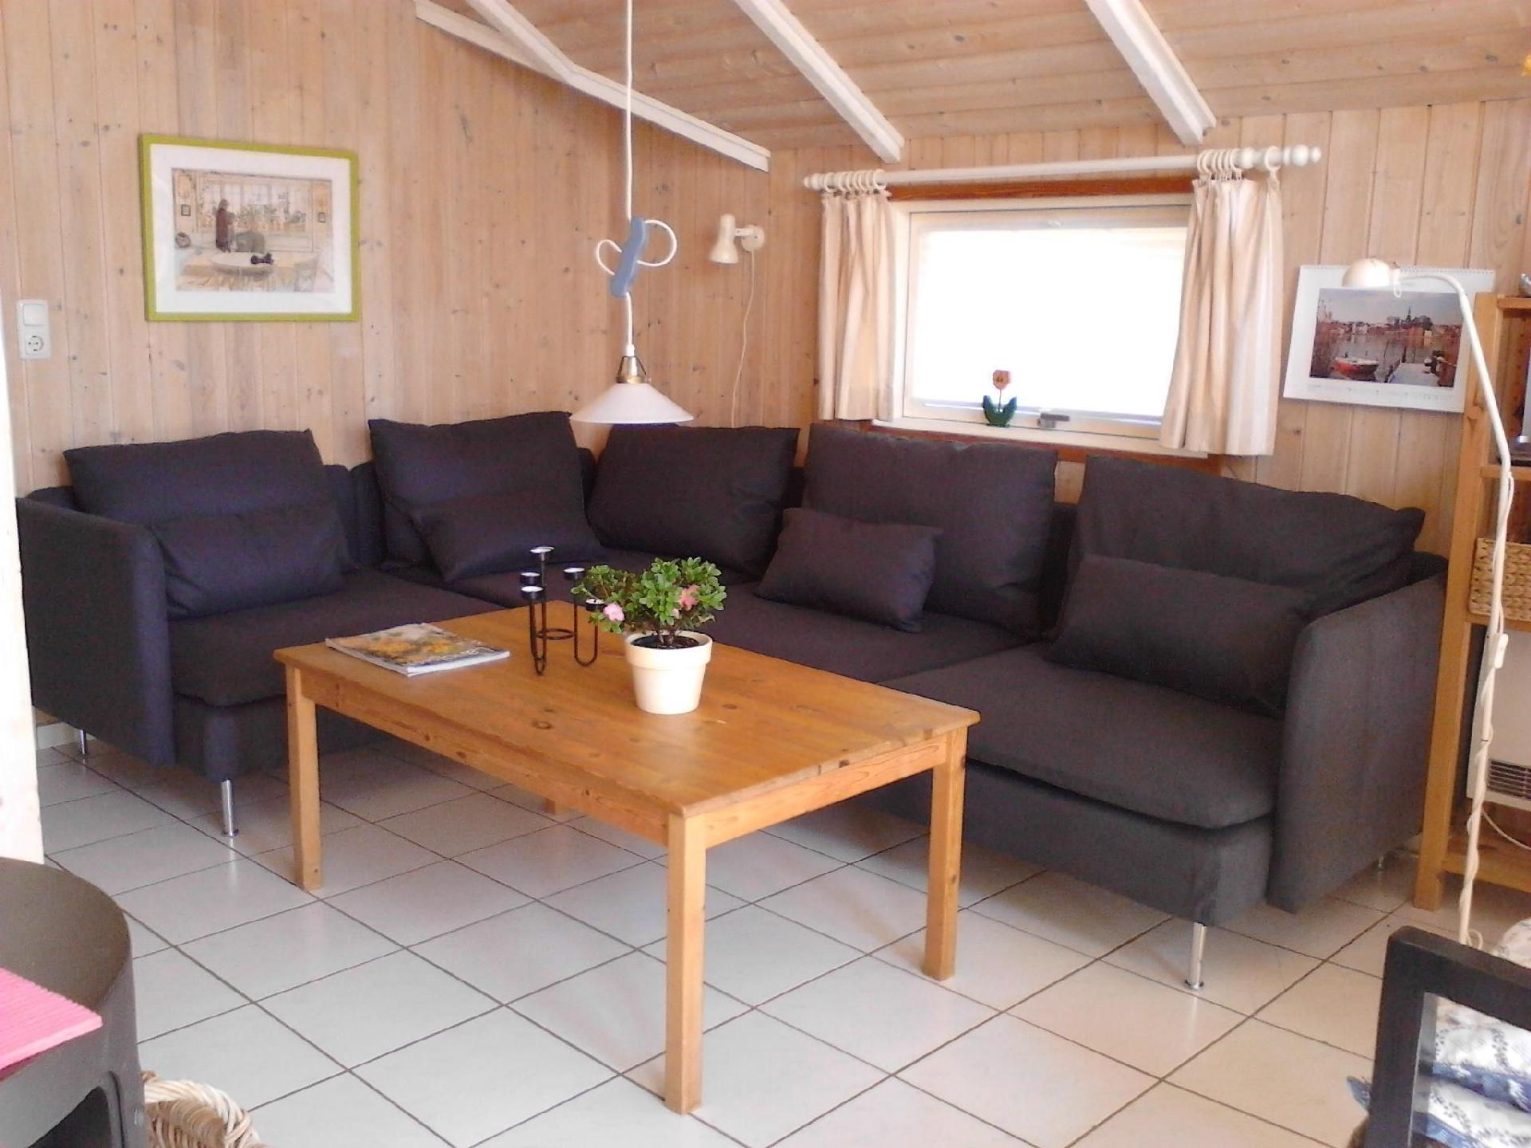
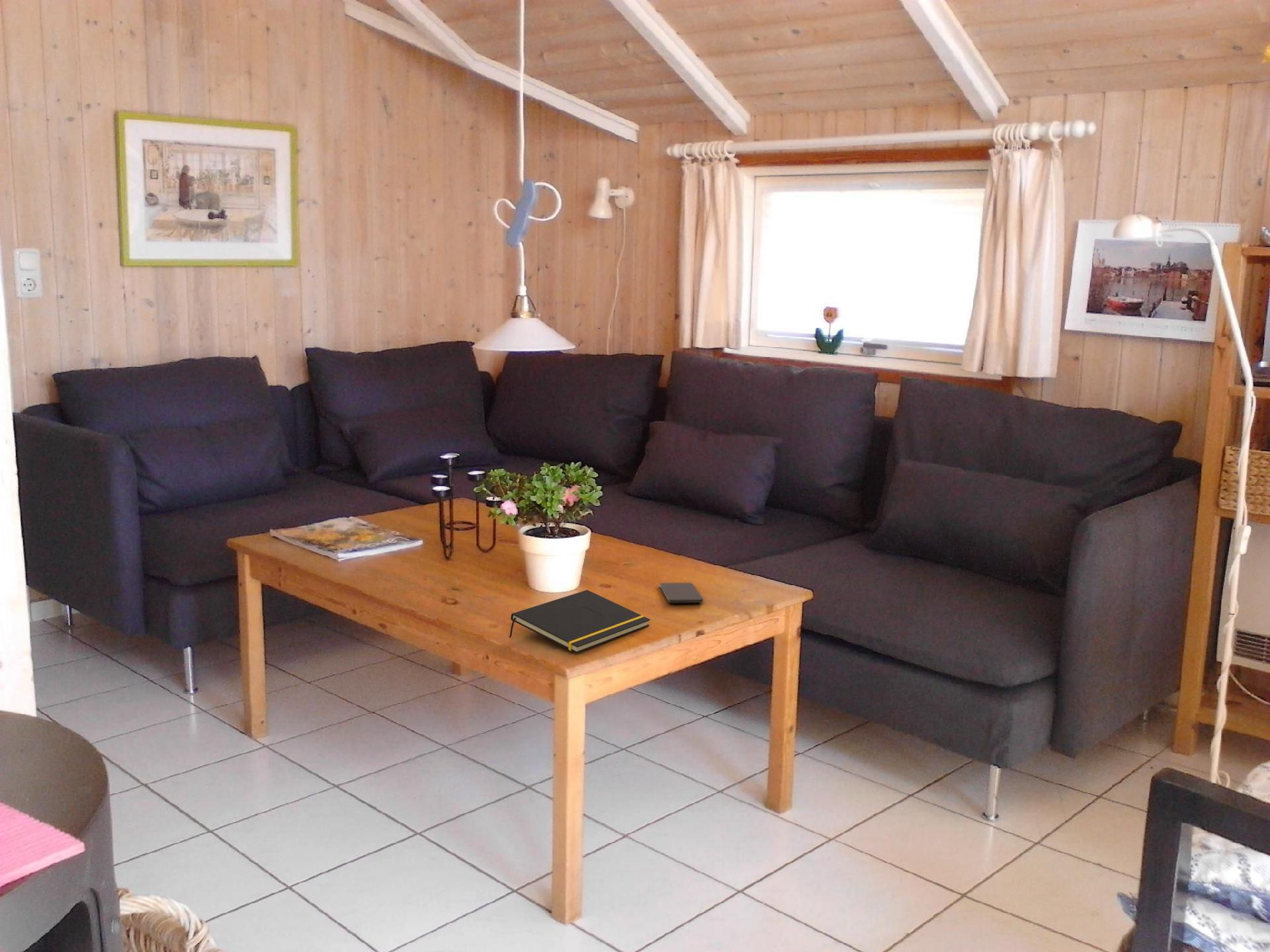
+ smartphone (681, 592)
+ notepad (581, 619)
